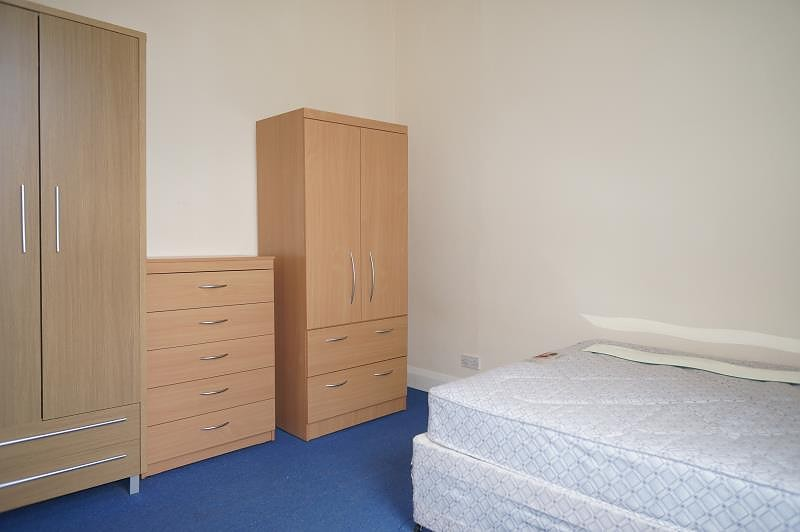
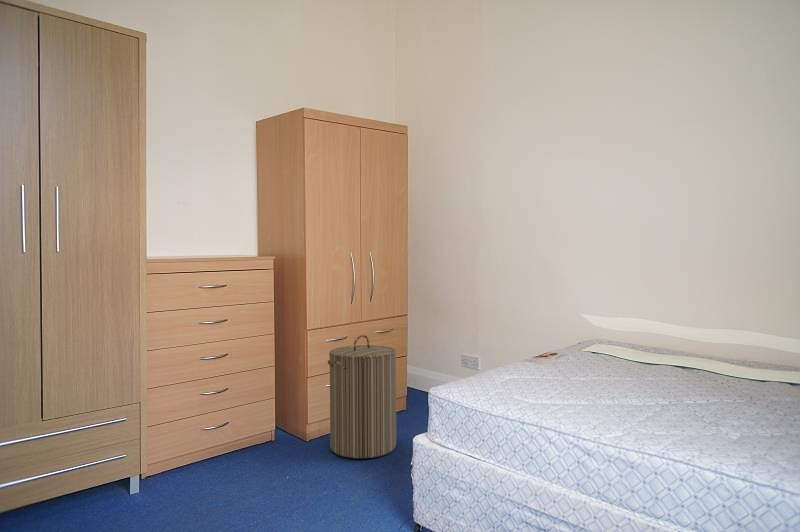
+ laundry hamper (363, 390)
